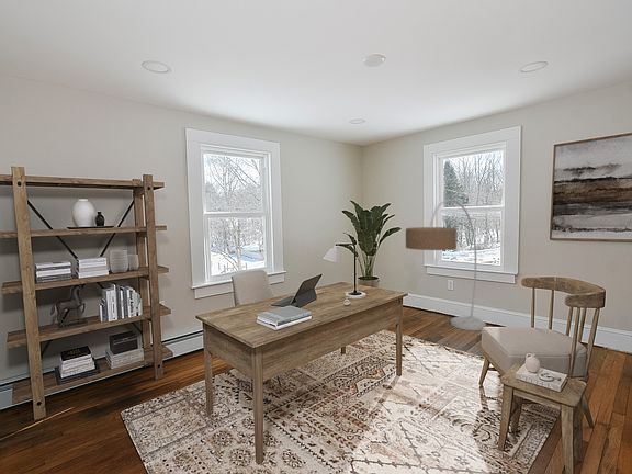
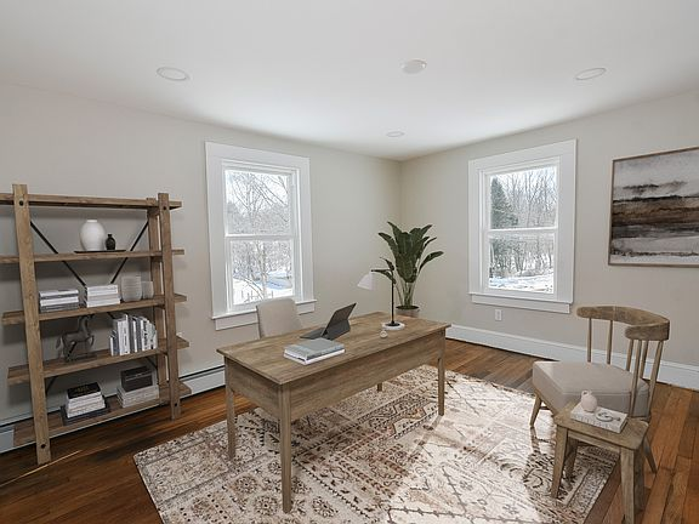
- floor lamp (449, 249)
